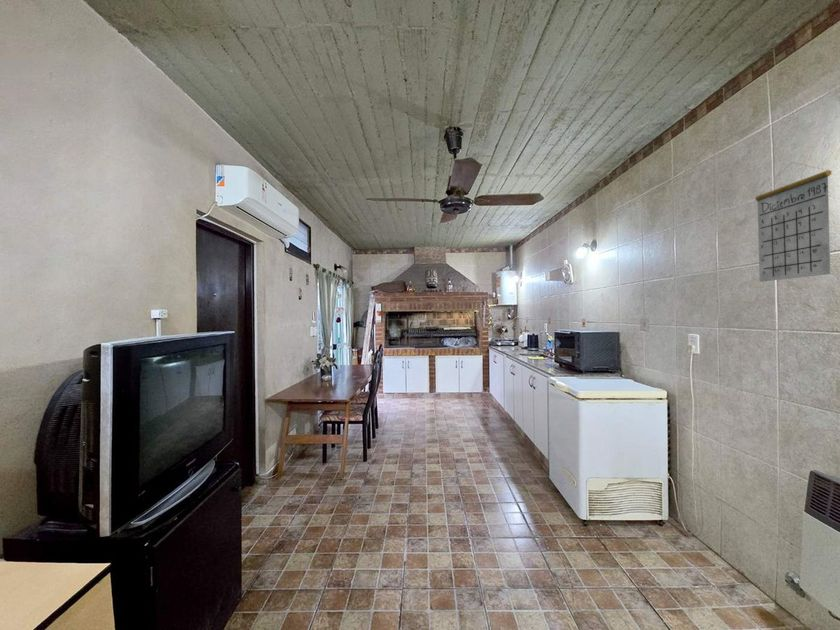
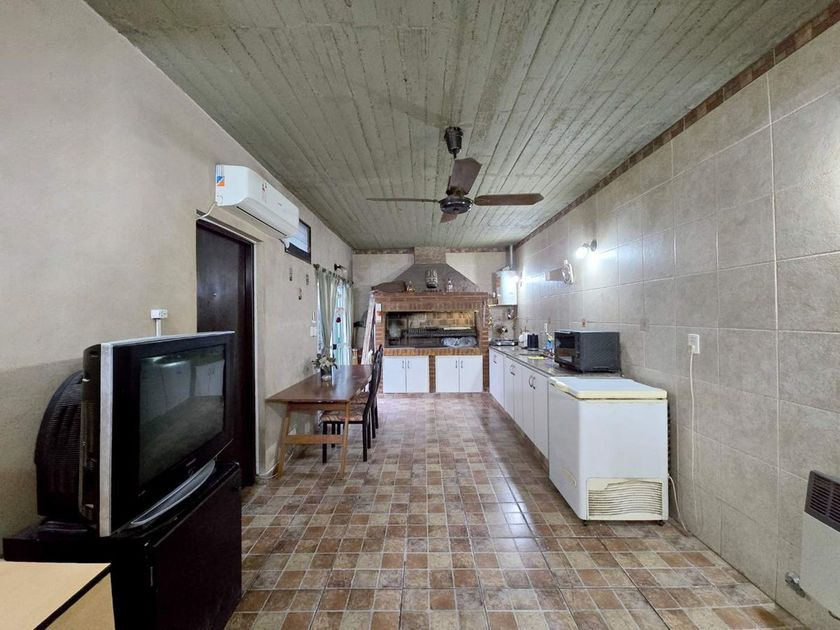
- calendar (790, 220)
